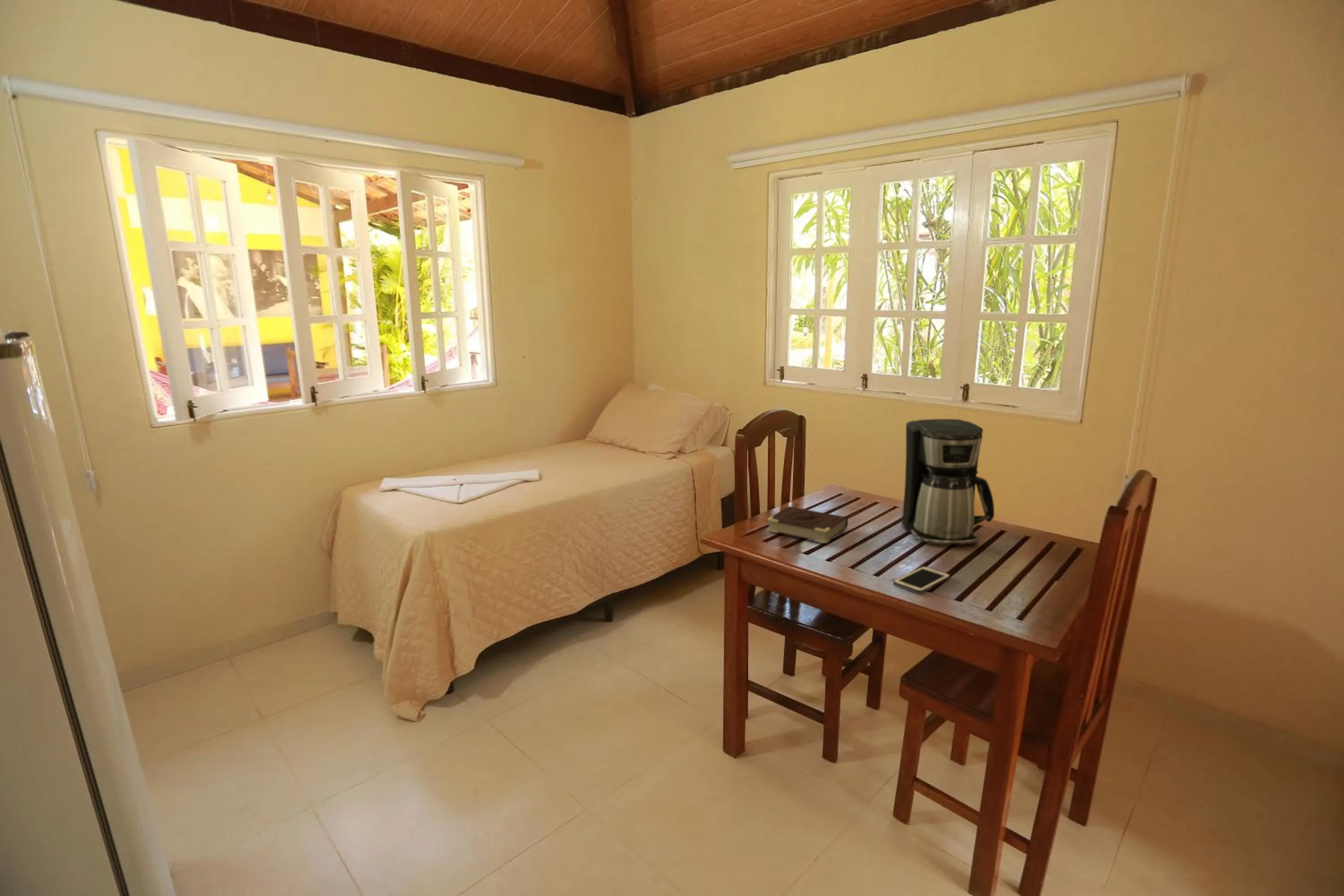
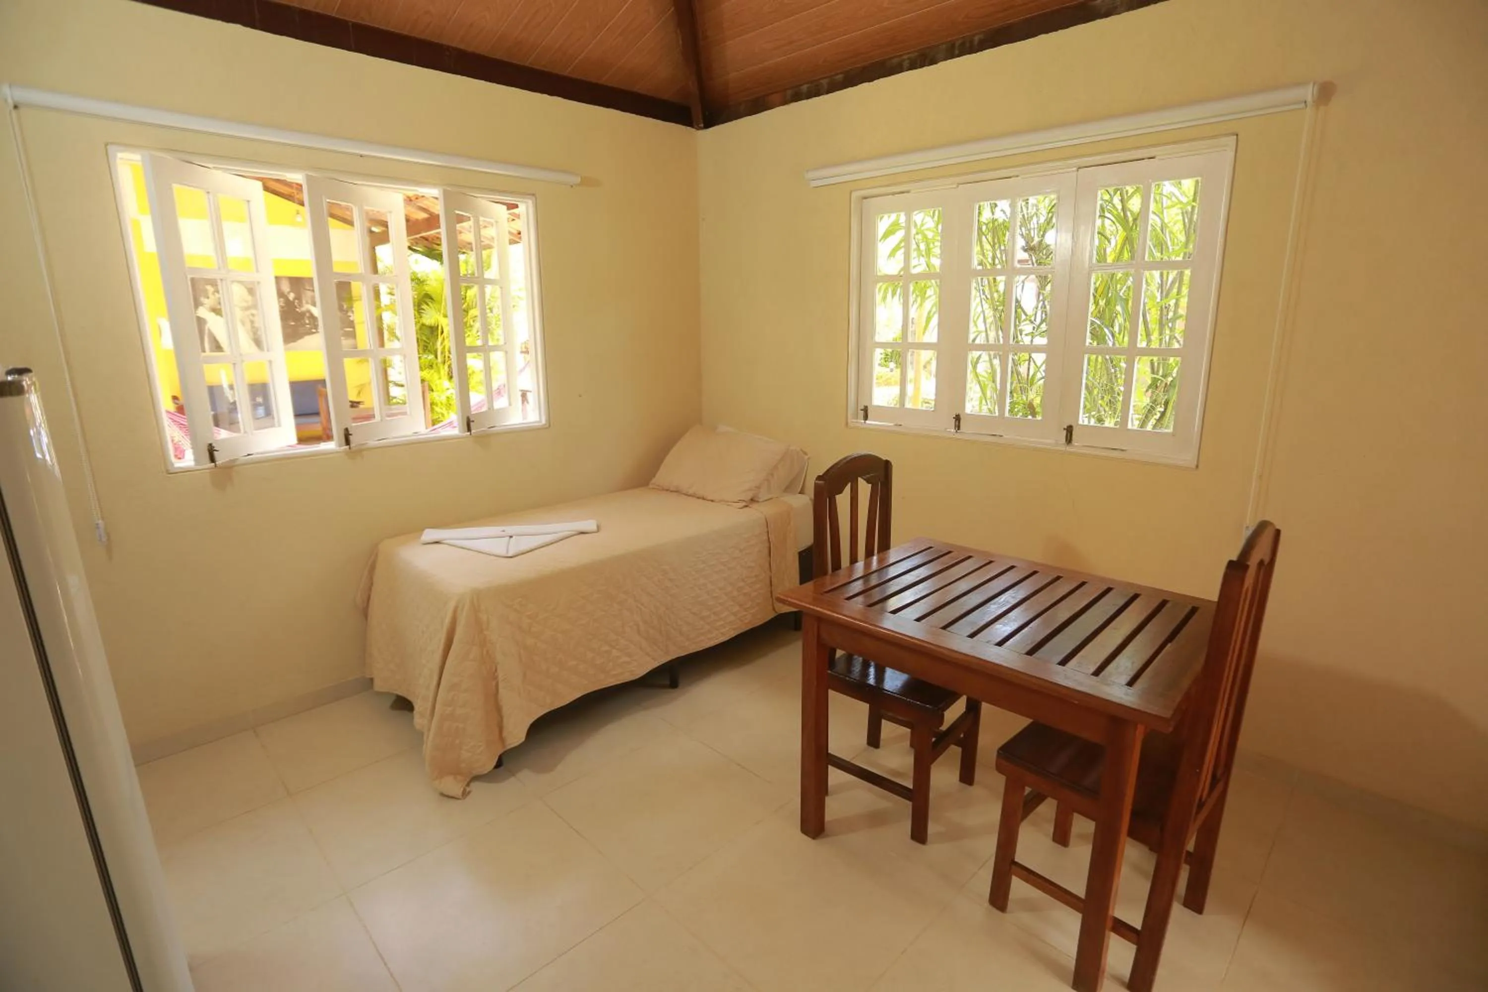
- book (808, 523)
- cell phone (922, 579)
- coffee maker (948, 476)
